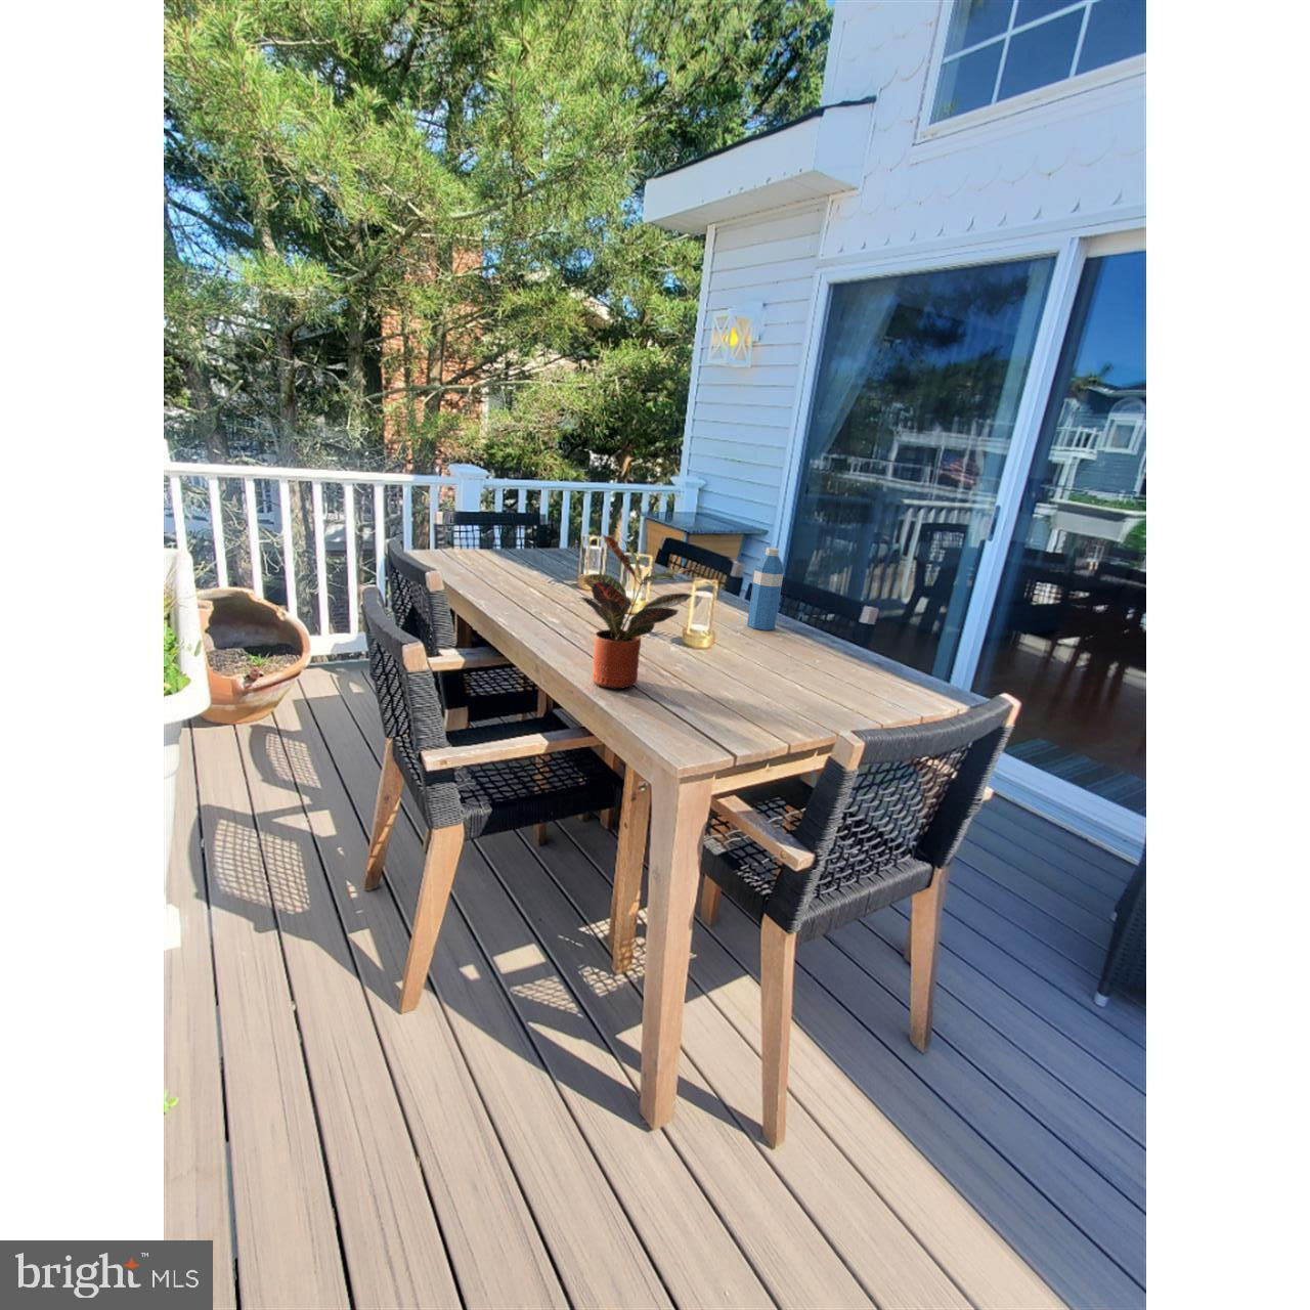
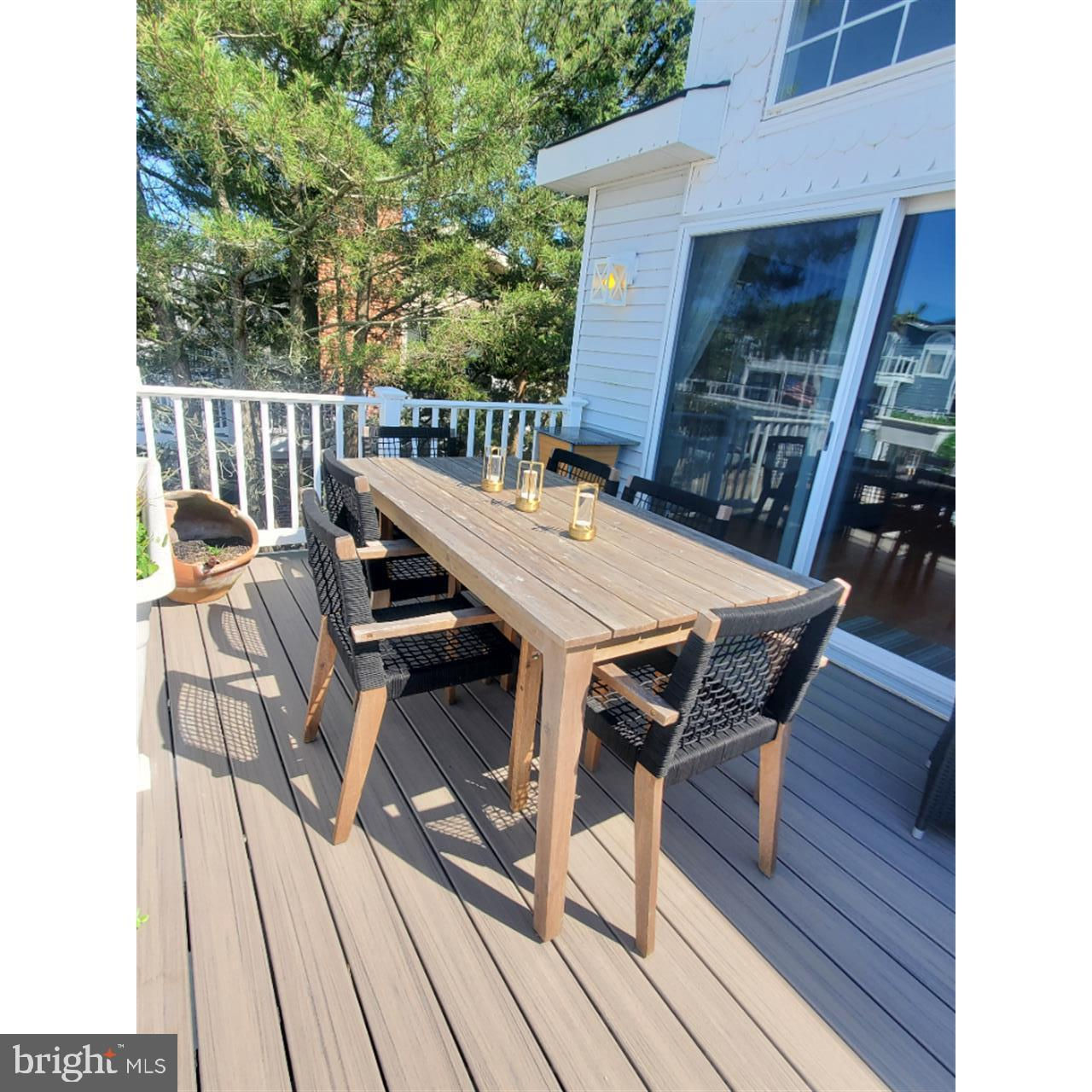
- potted plant (637, 612)
- water bottle (767, 588)
